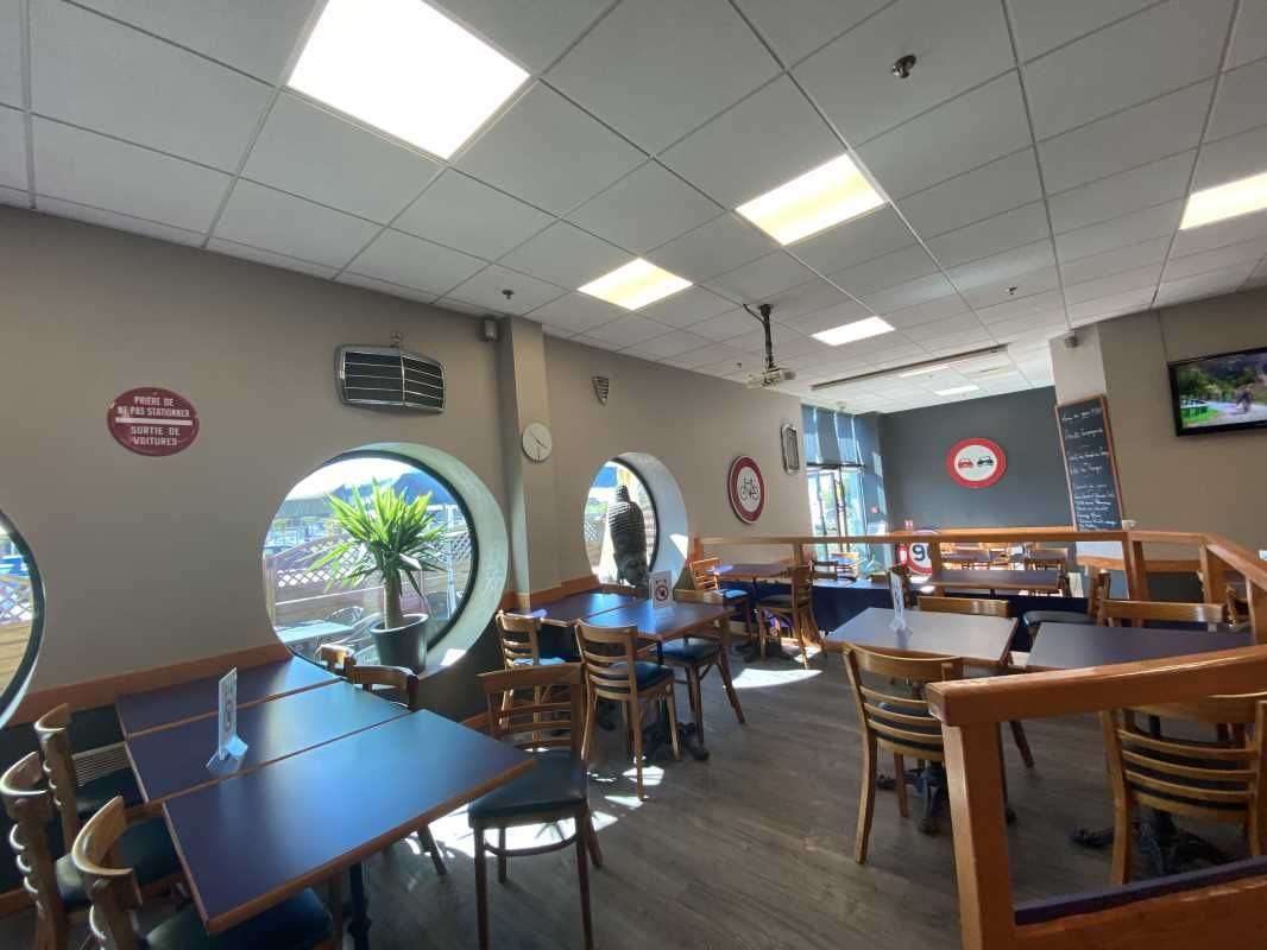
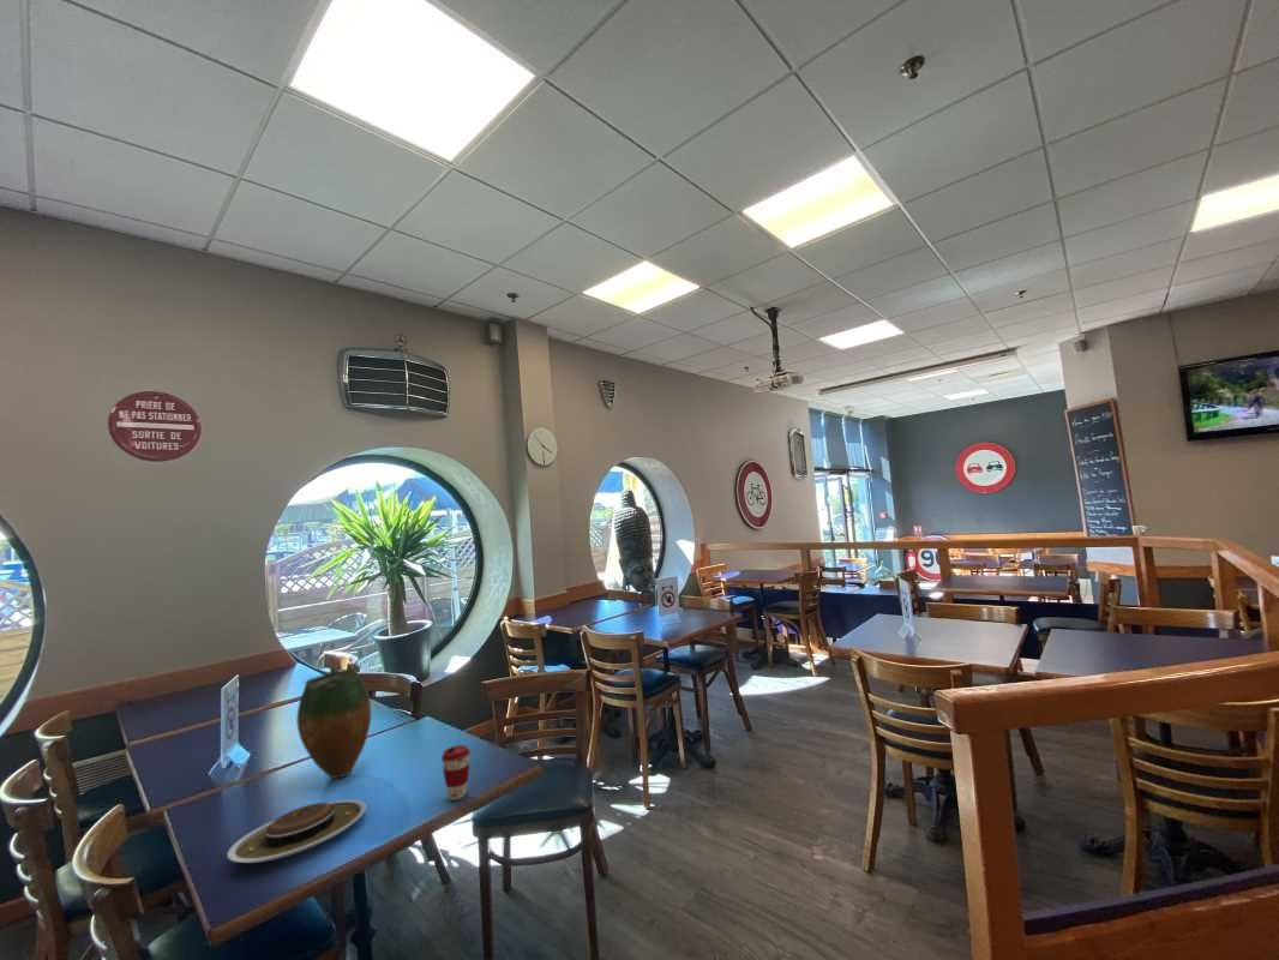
+ vase (335, 724)
+ coffee cup (456, 772)
+ plate (301, 824)
